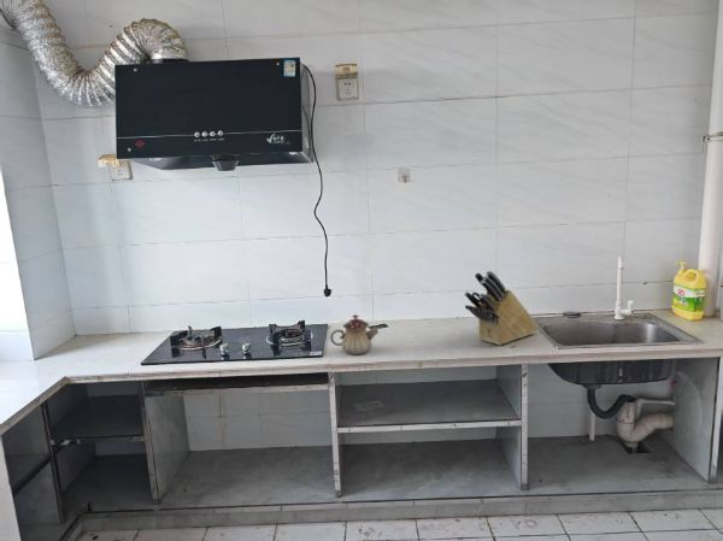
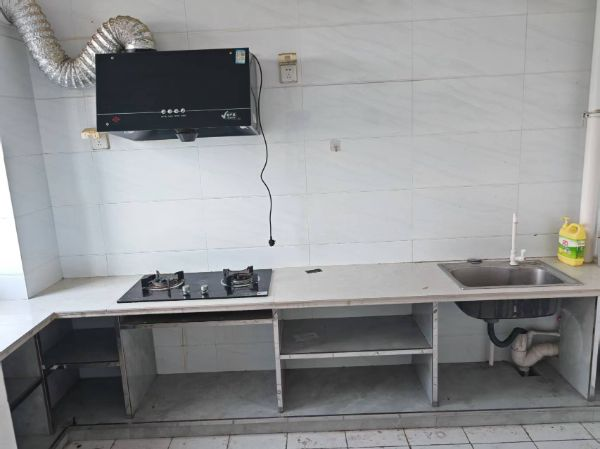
- knife block (501, 302)
- teapot (353, 333)
